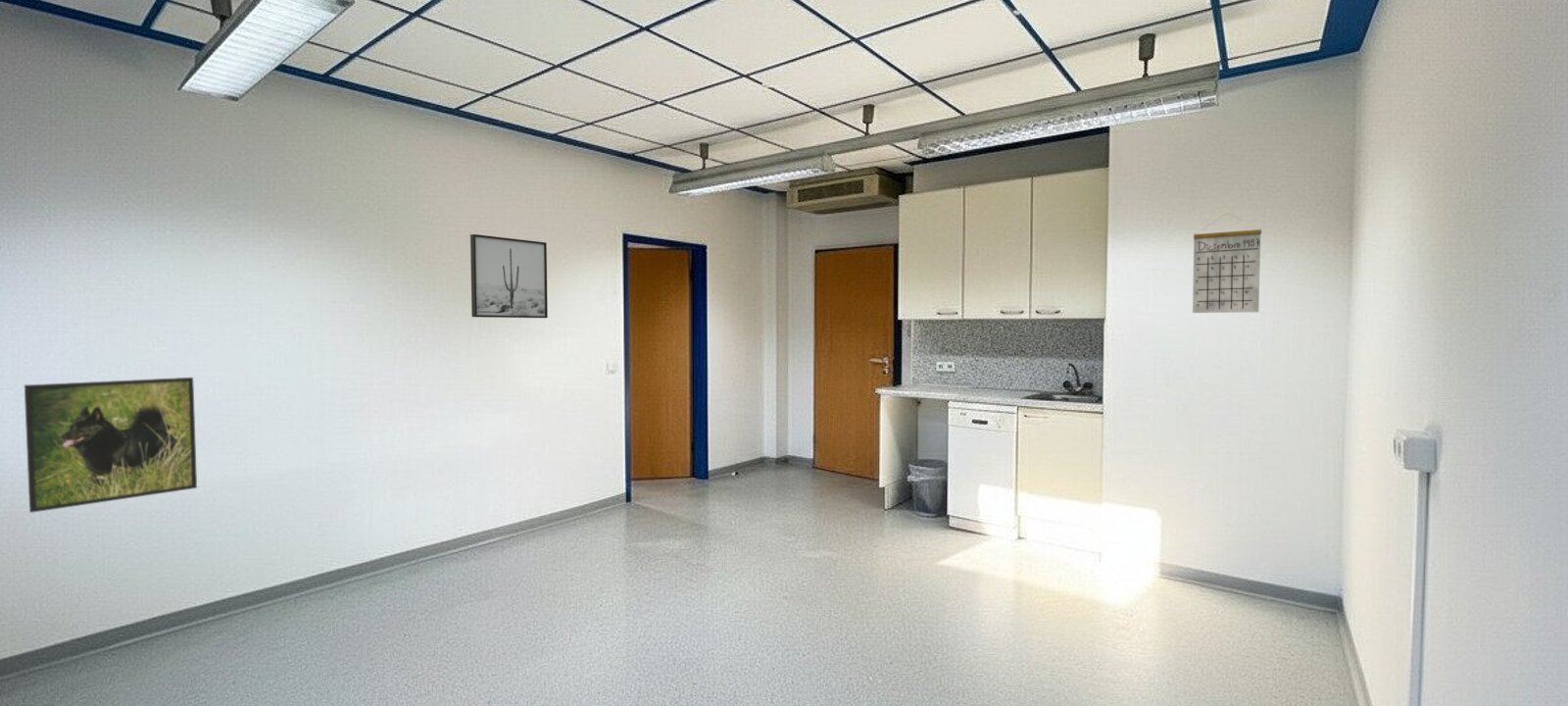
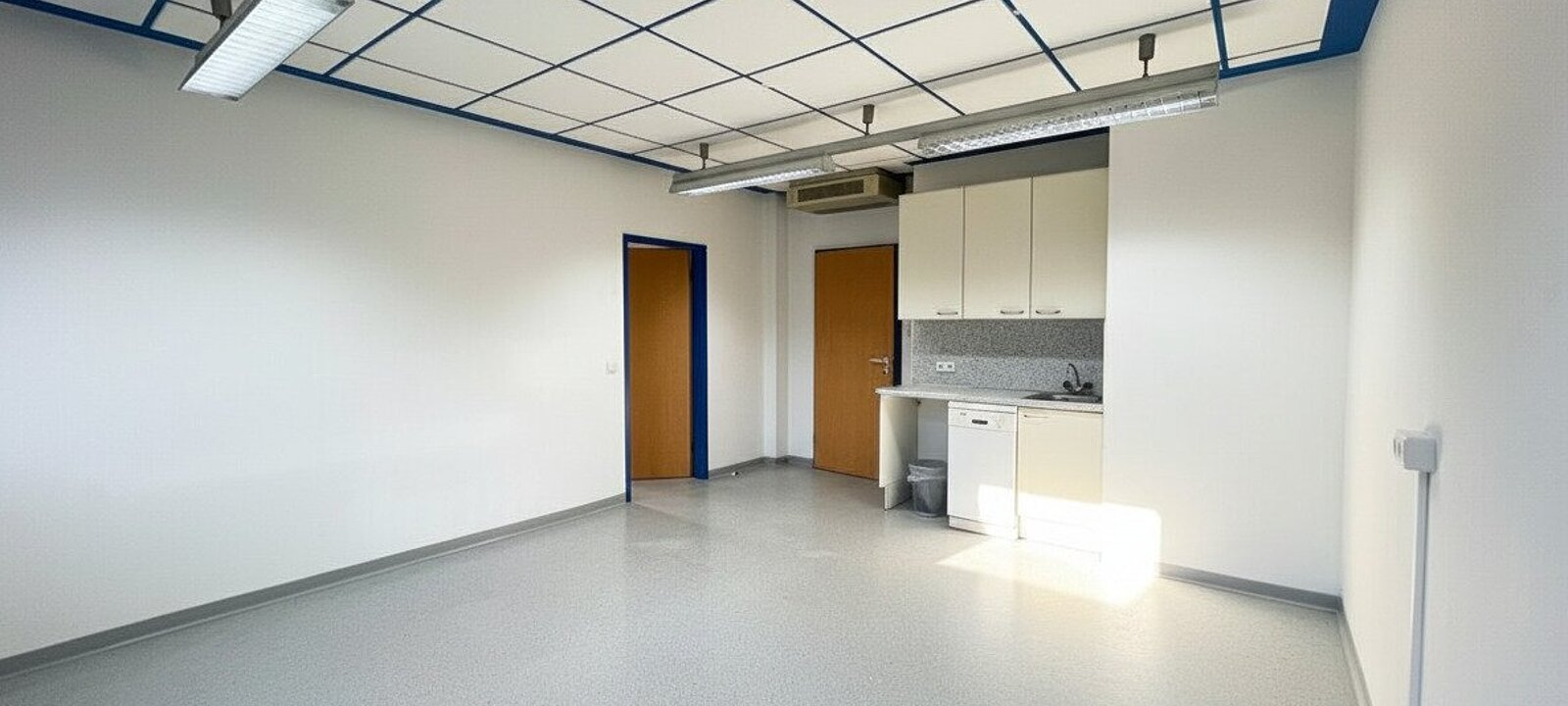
- calendar (1226, 262)
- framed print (117, 439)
- wall art (511, 277)
